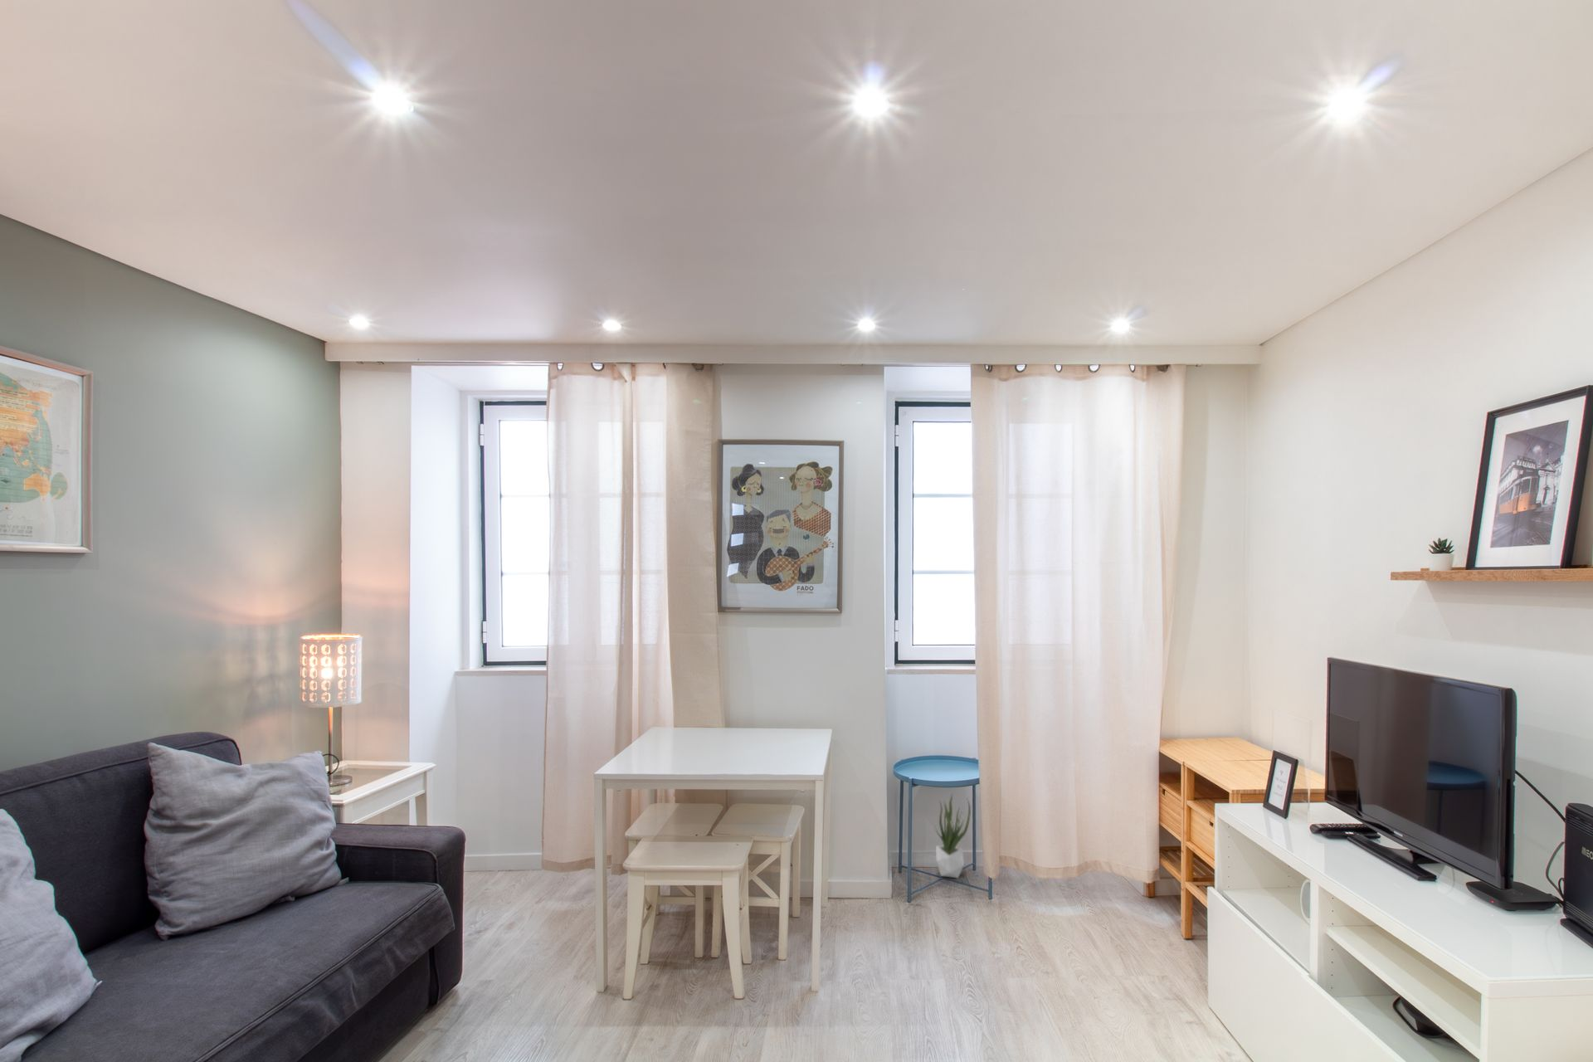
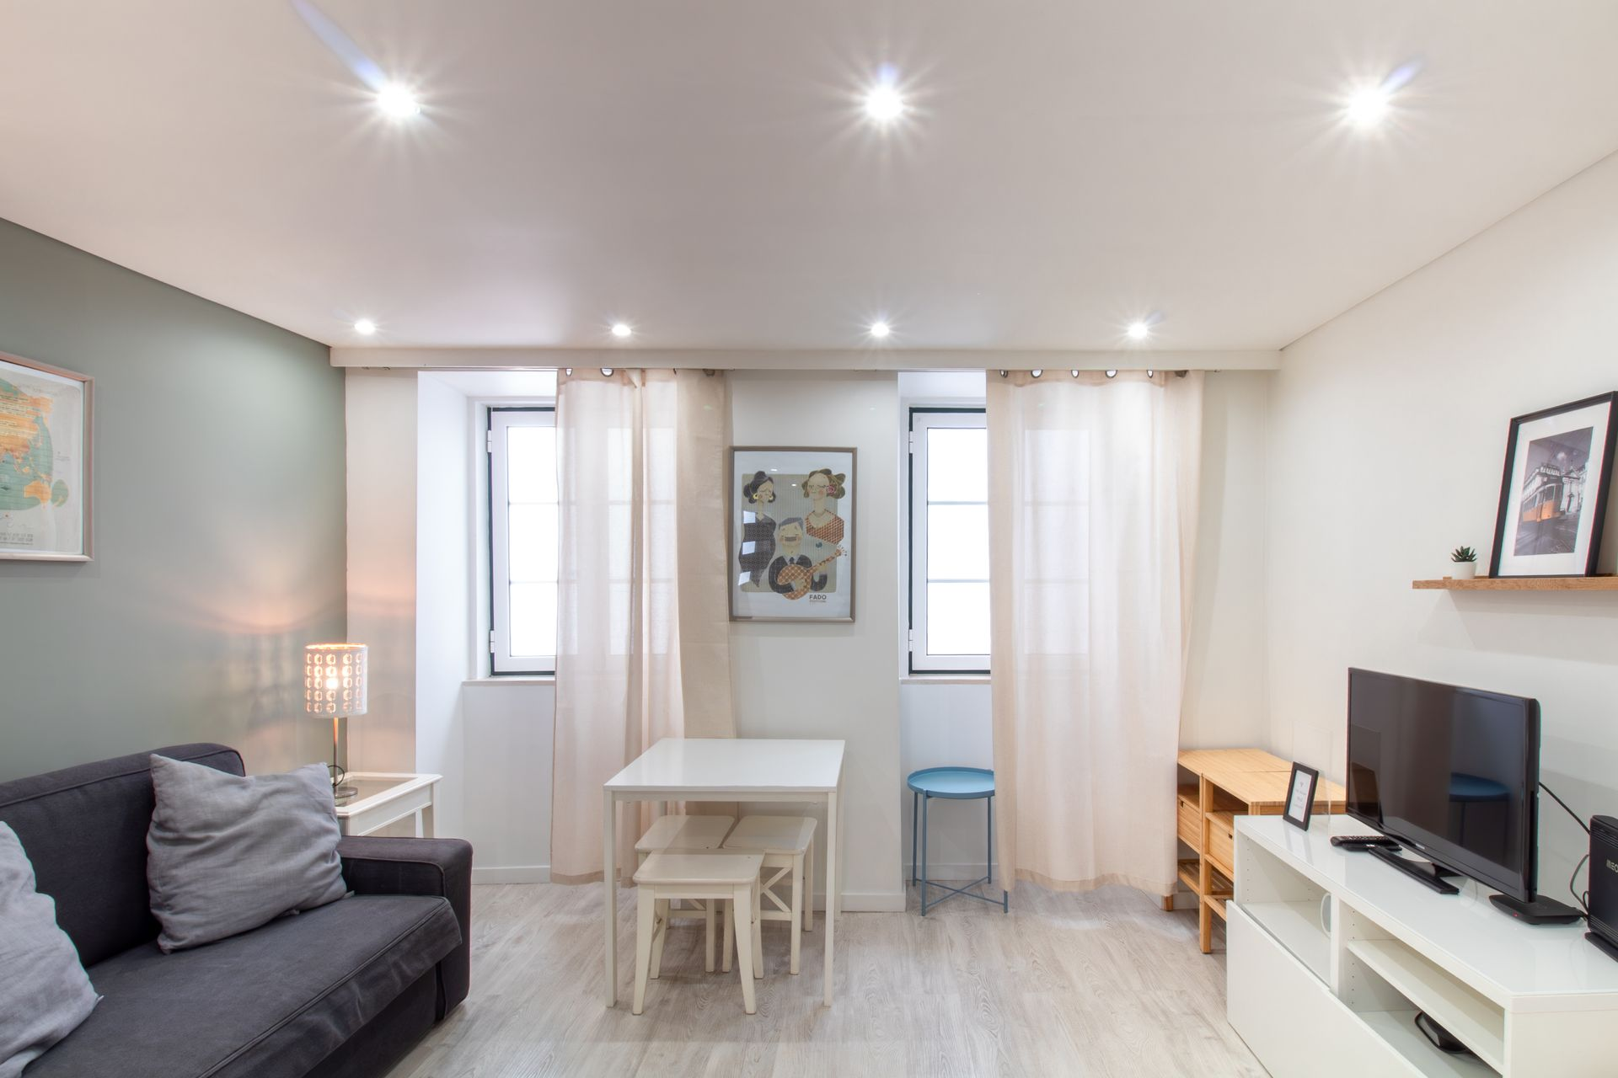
- potted plant (953, 836)
